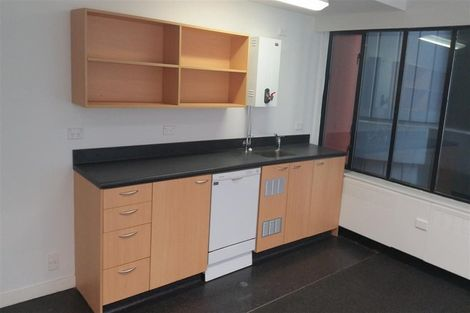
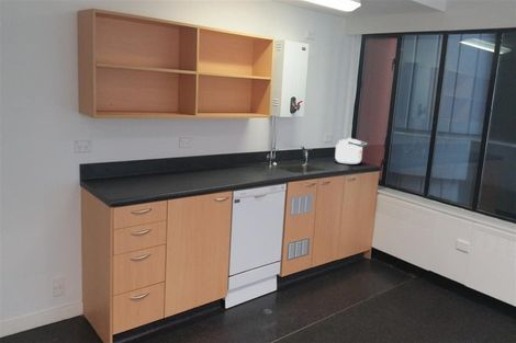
+ kettle (350, 150)
